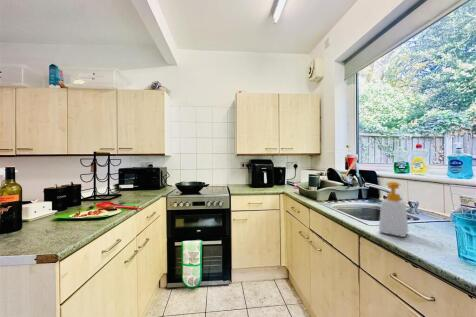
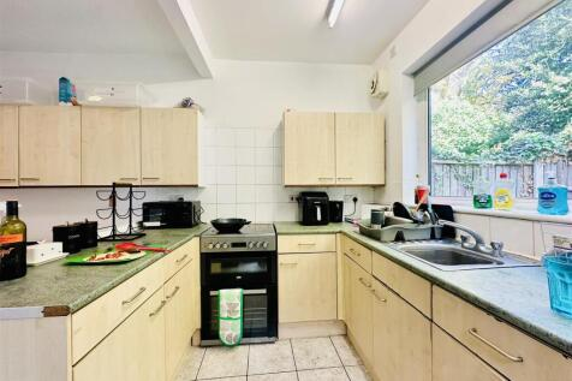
- soap bottle (392, 208)
